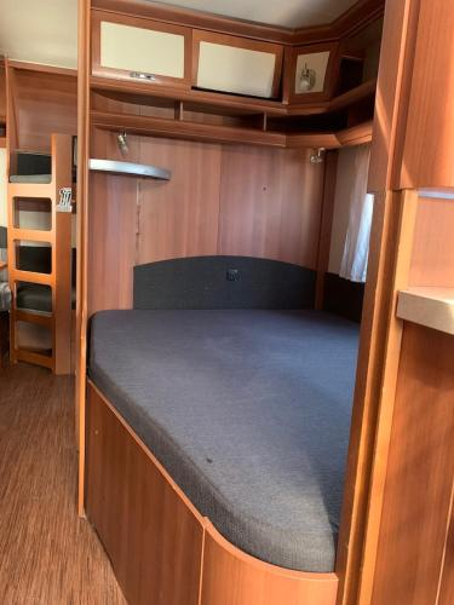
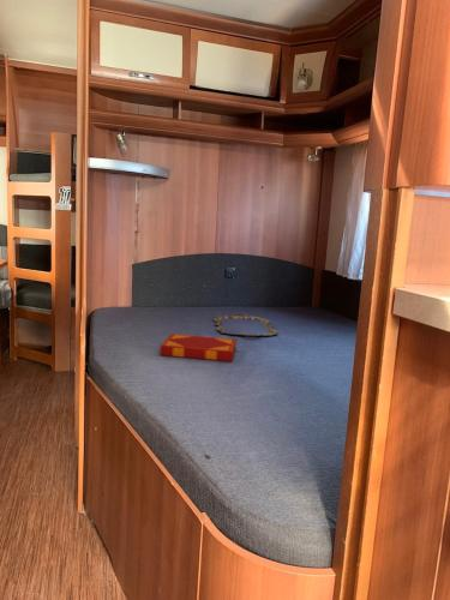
+ hardback book (199, 347)
+ serving tray (244, 318)
